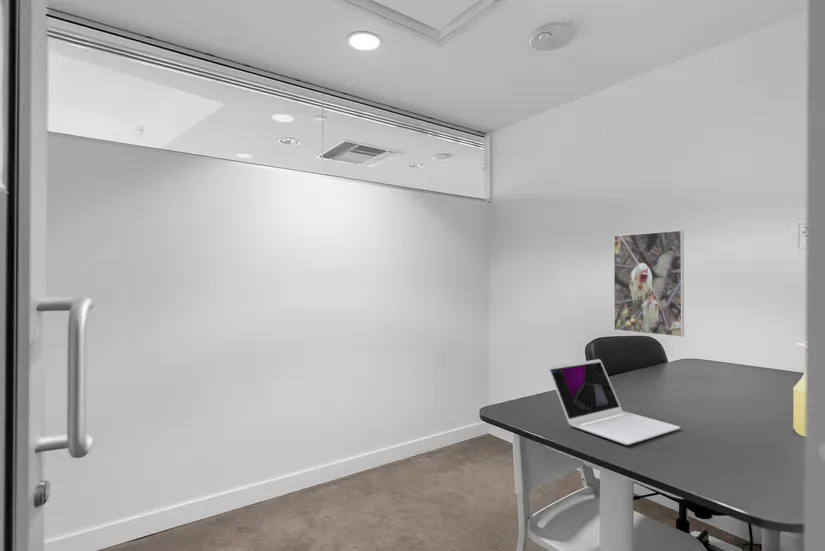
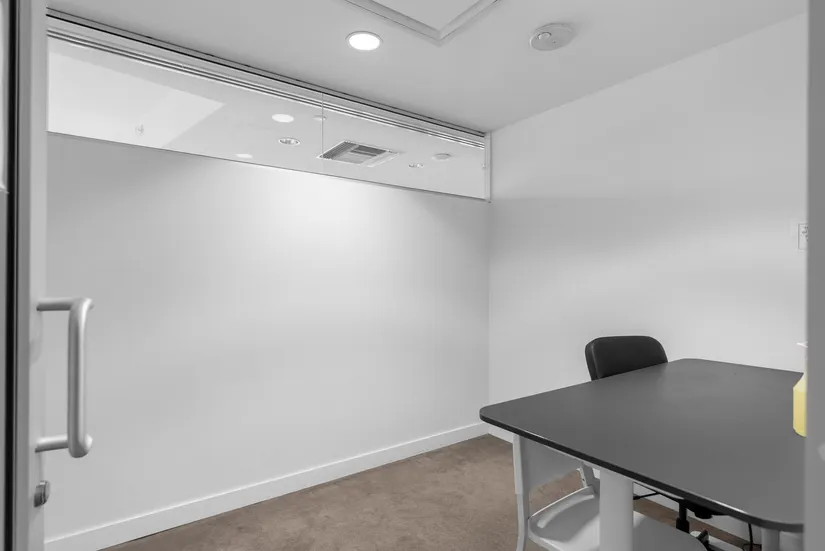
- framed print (646, 283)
- laptop (611, 393)
